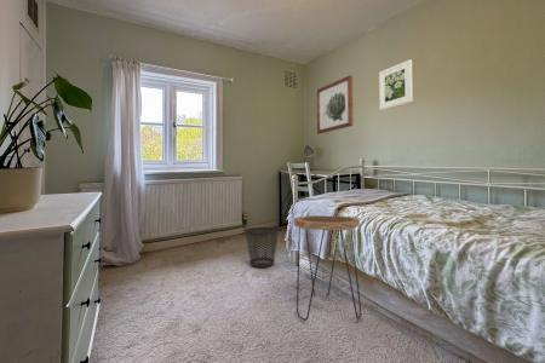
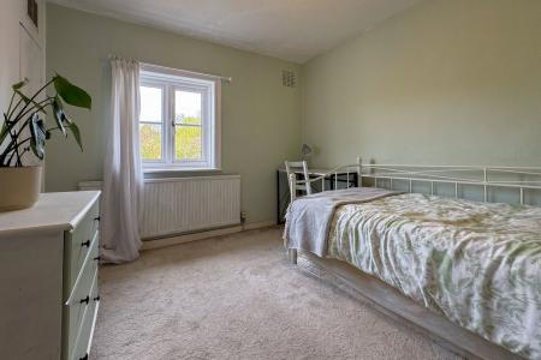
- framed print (395, 86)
- wall art (333, 106)
- wastebasket (262, 247)
- side table (332, 265)
